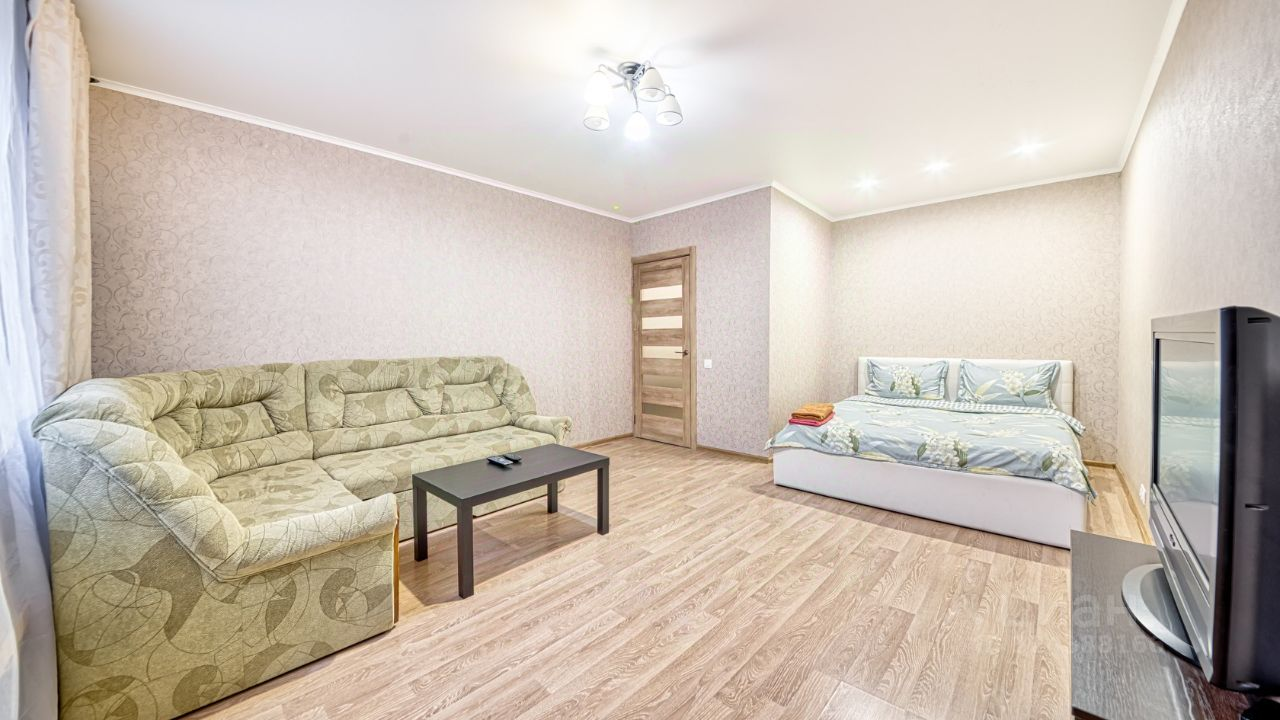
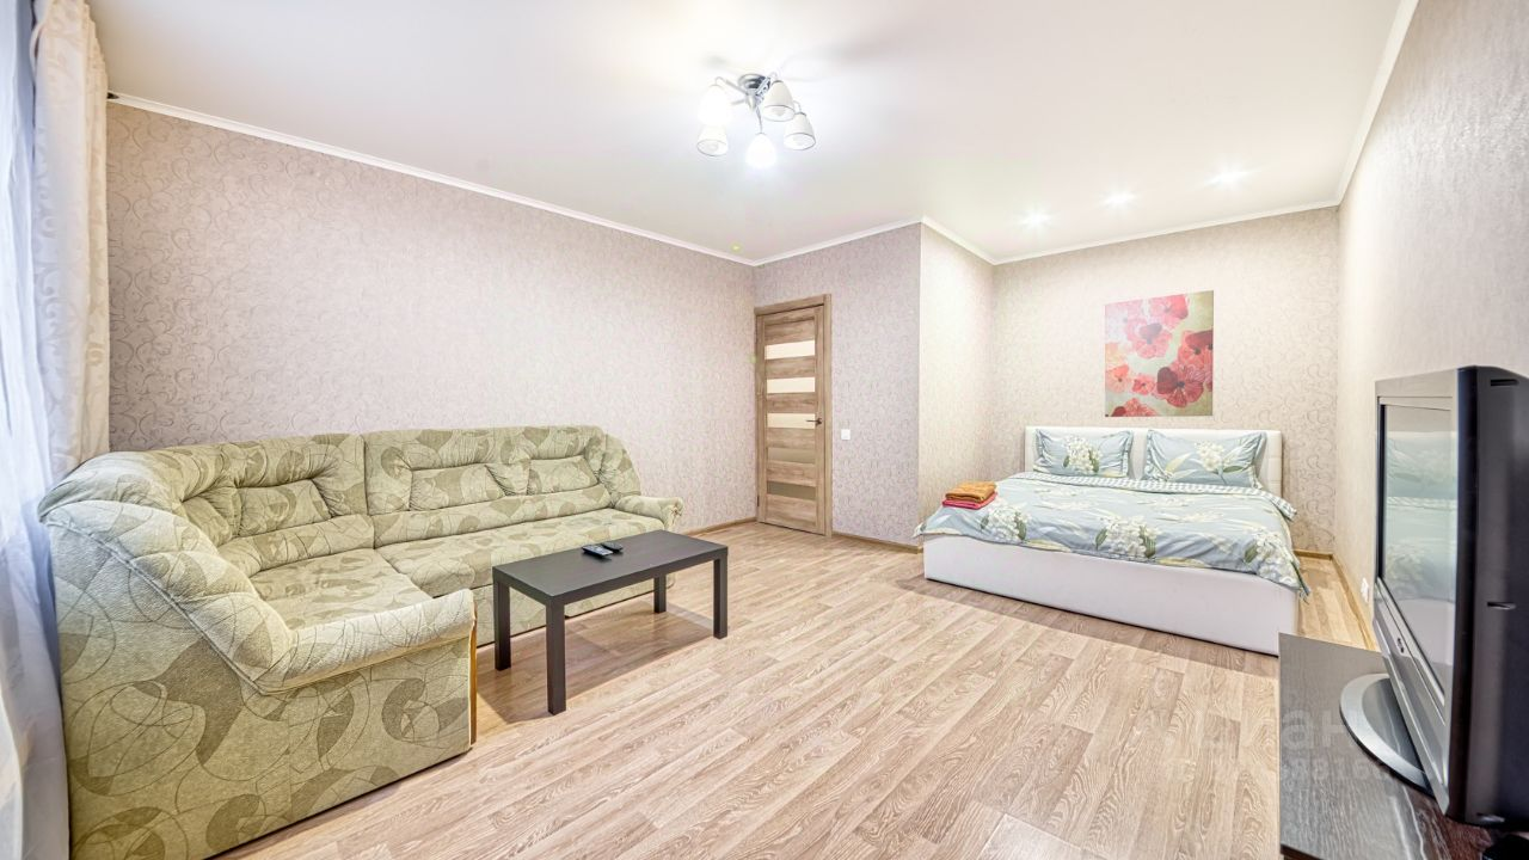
+ wall art (1156, 357)
